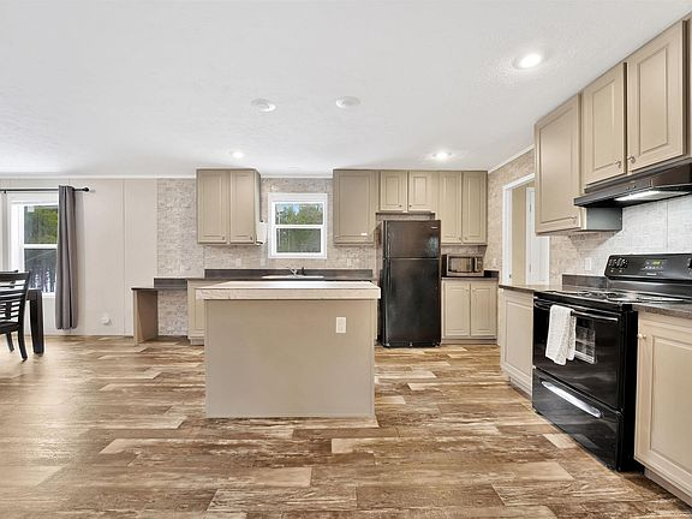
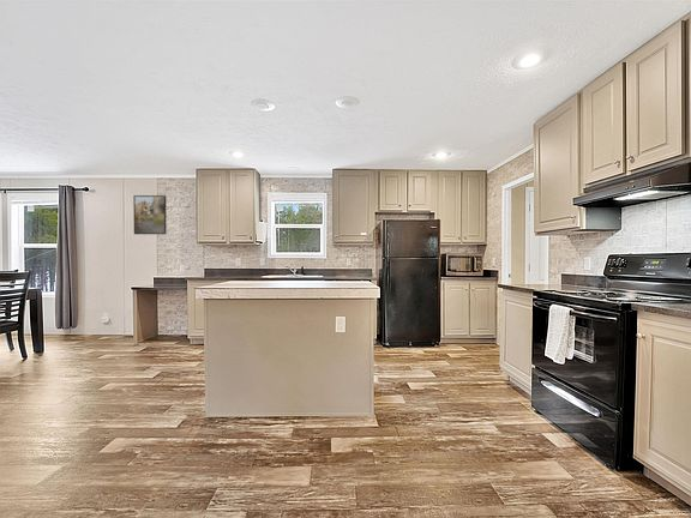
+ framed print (150, 215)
